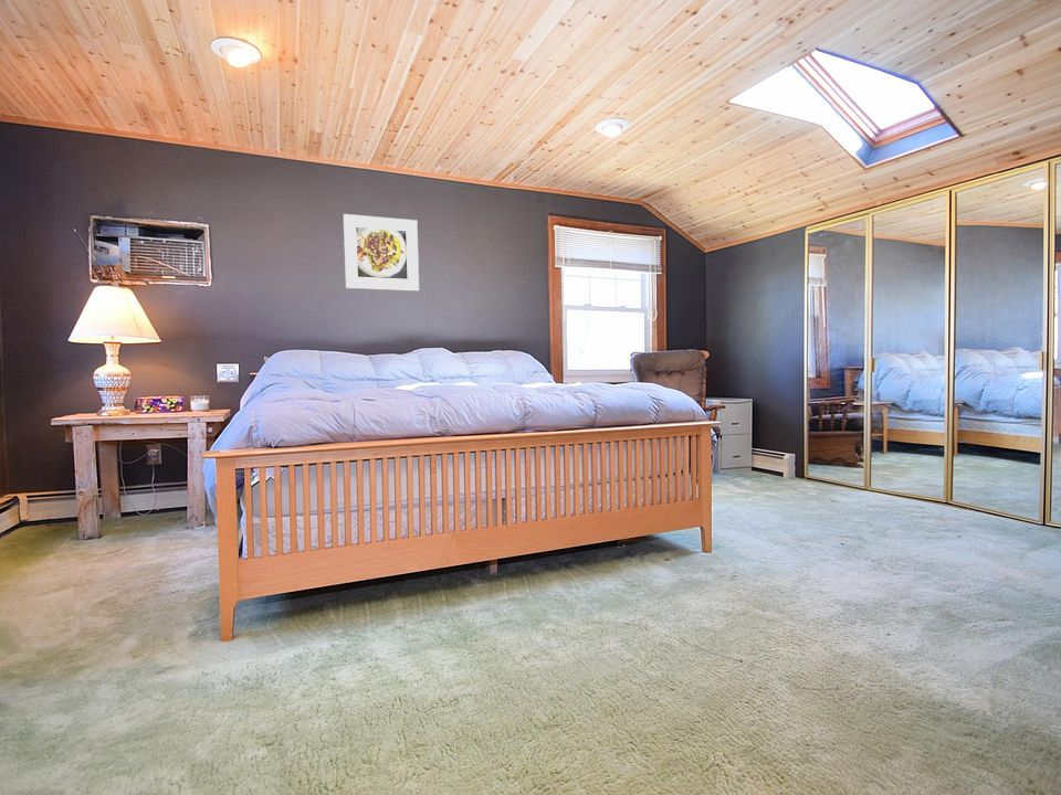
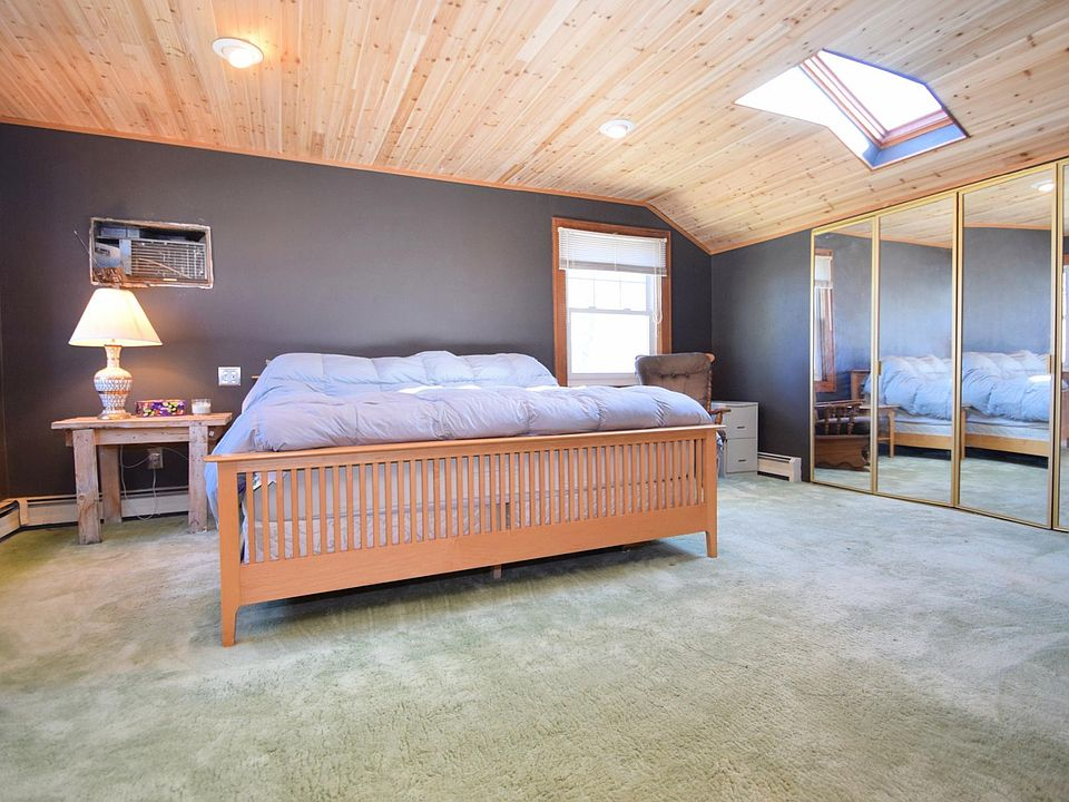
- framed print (381, 253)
